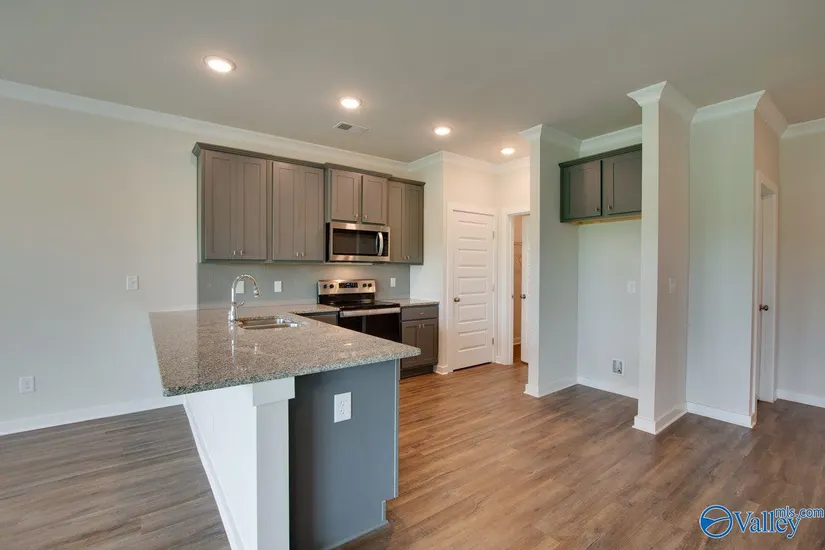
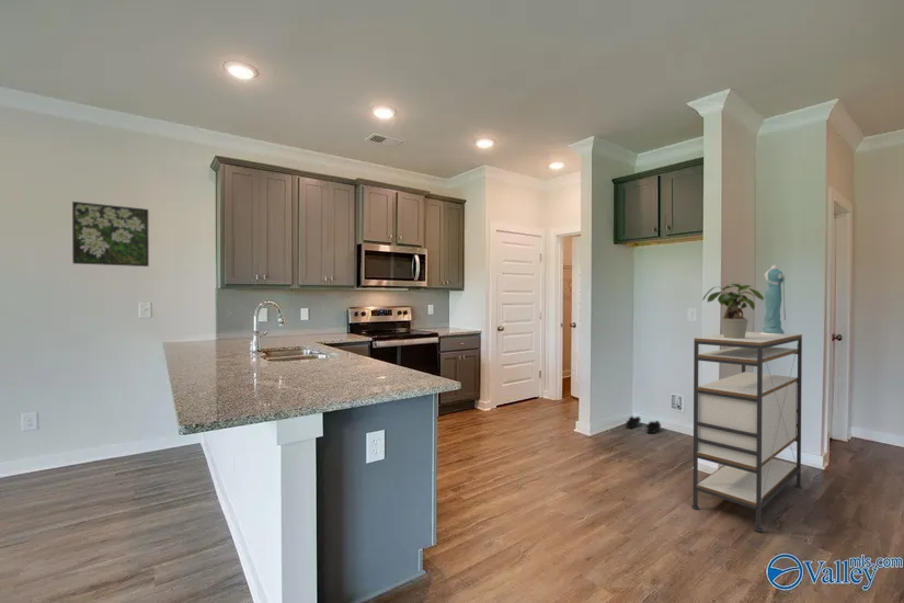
+ potted plant (734, 309)
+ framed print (112, 235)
+ shoe (640, 420)
+ dress (773, 299)
+ shelving unit (749, 417)
